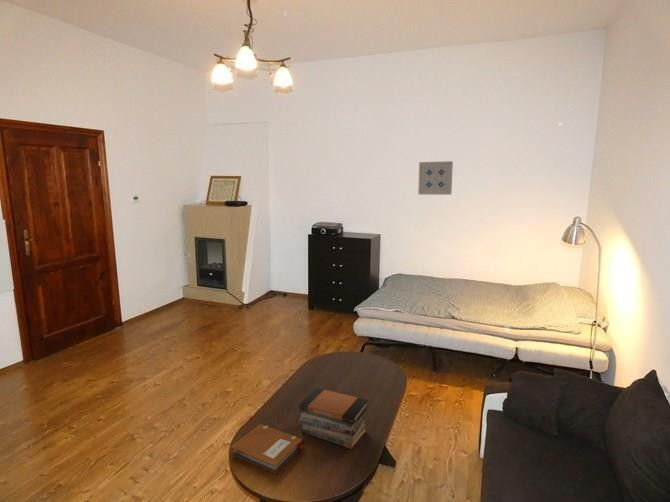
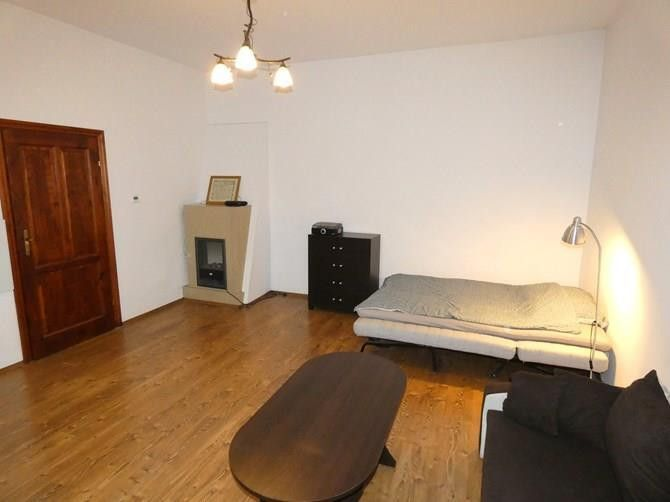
- book stack (333, 416)
- wall art (435, 178)
- notebook (269, 446)
